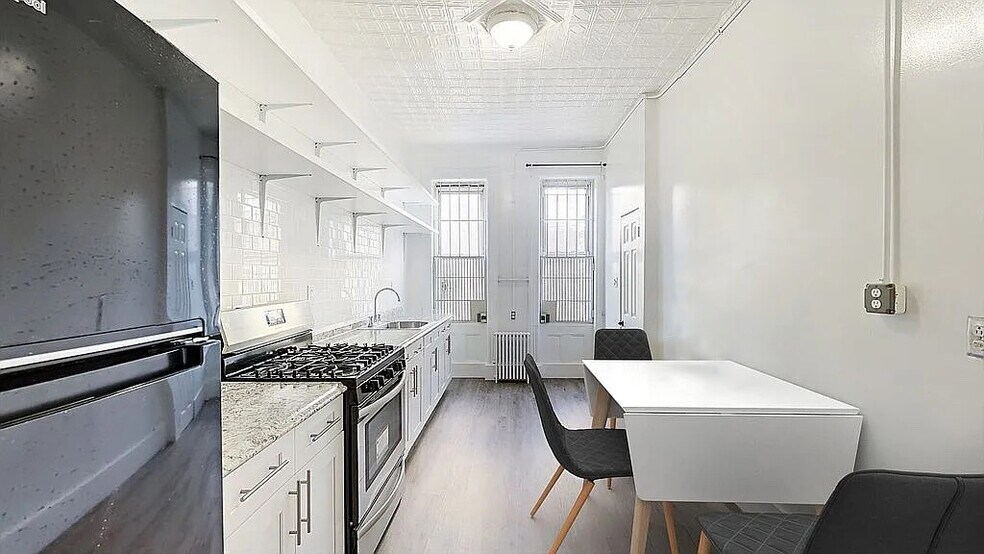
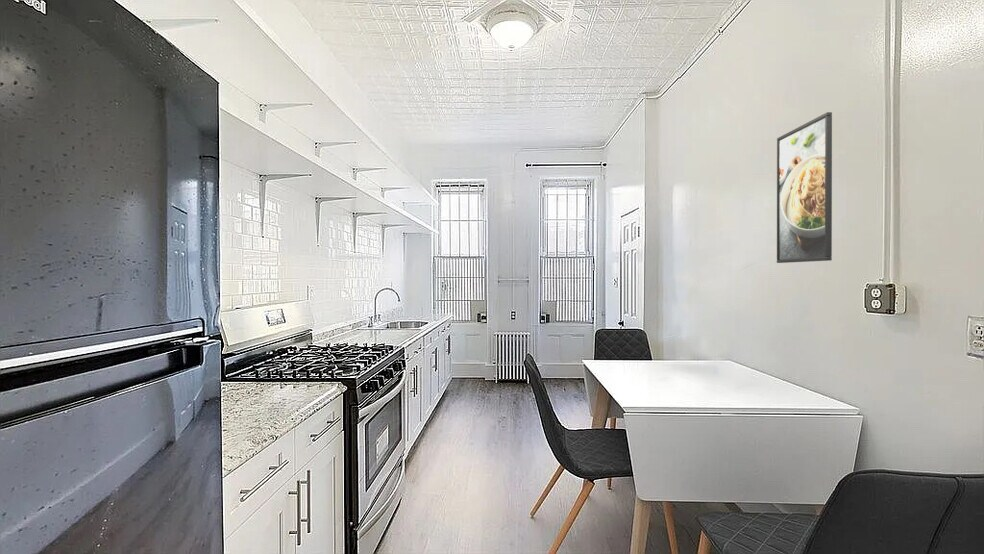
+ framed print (801, 194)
